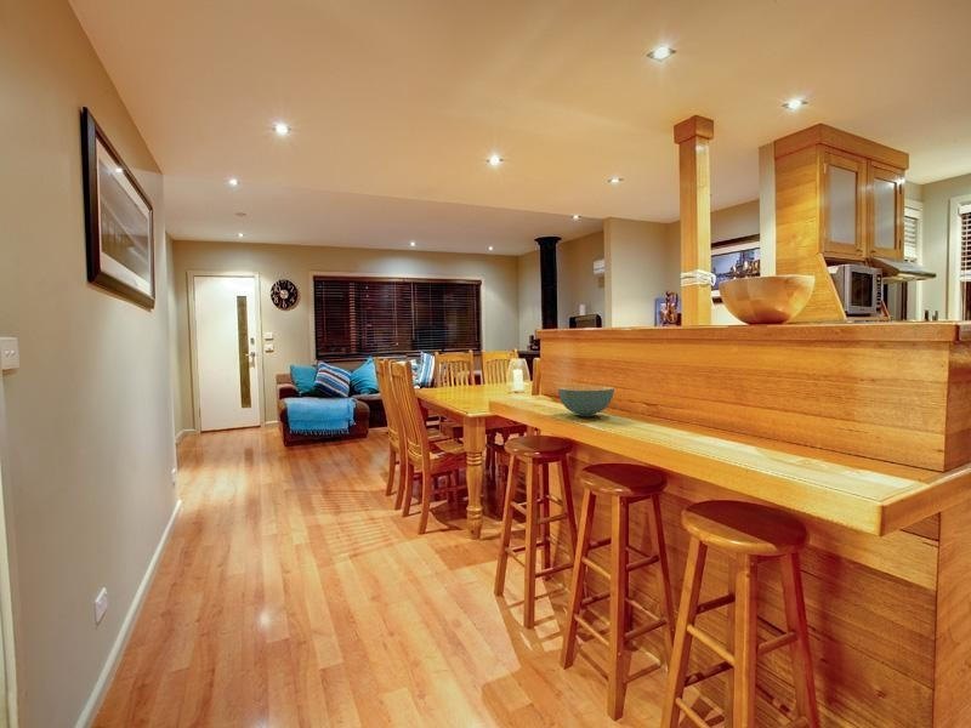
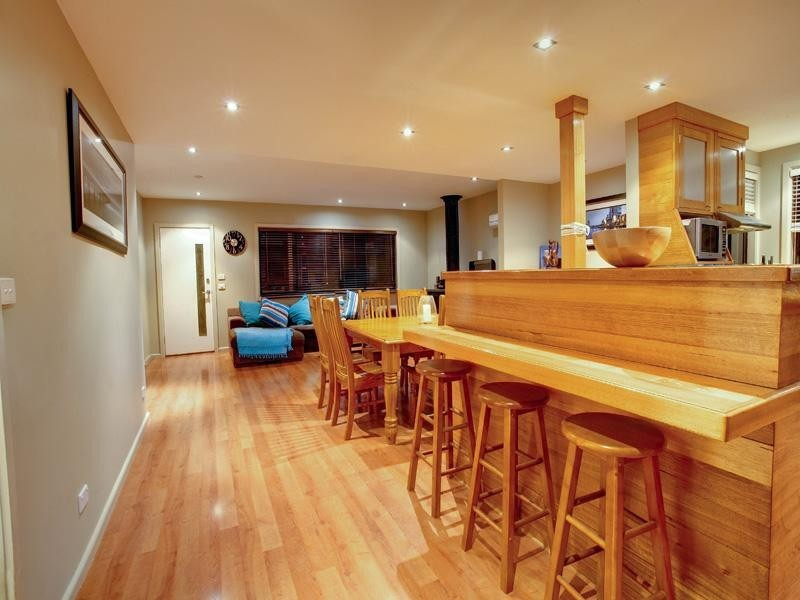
- cereal bowl (585, 402)
